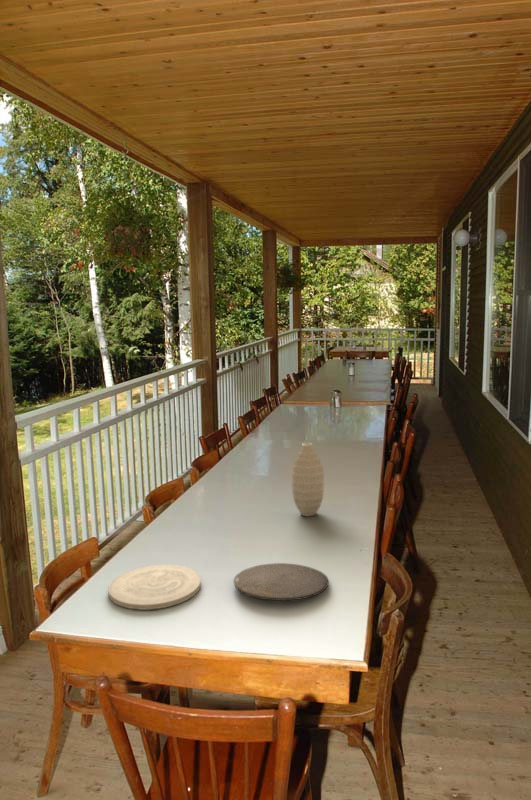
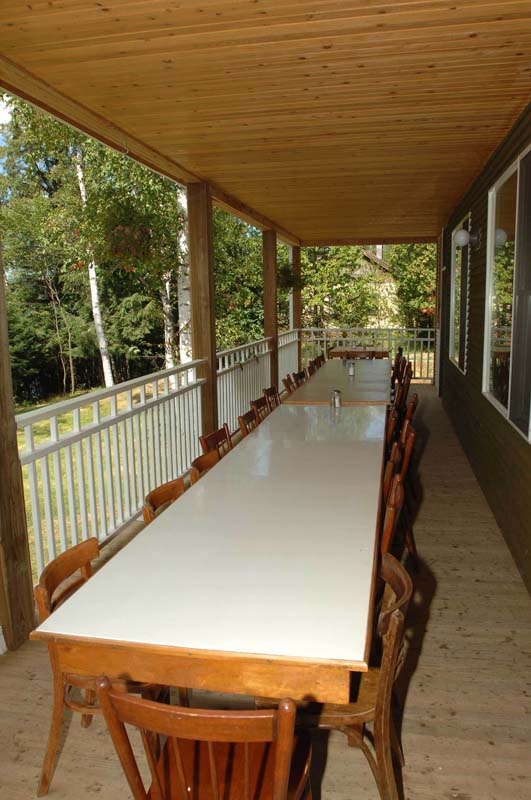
- plate (155, 585)
- vase (307, 479)
- plate (281, 580)
